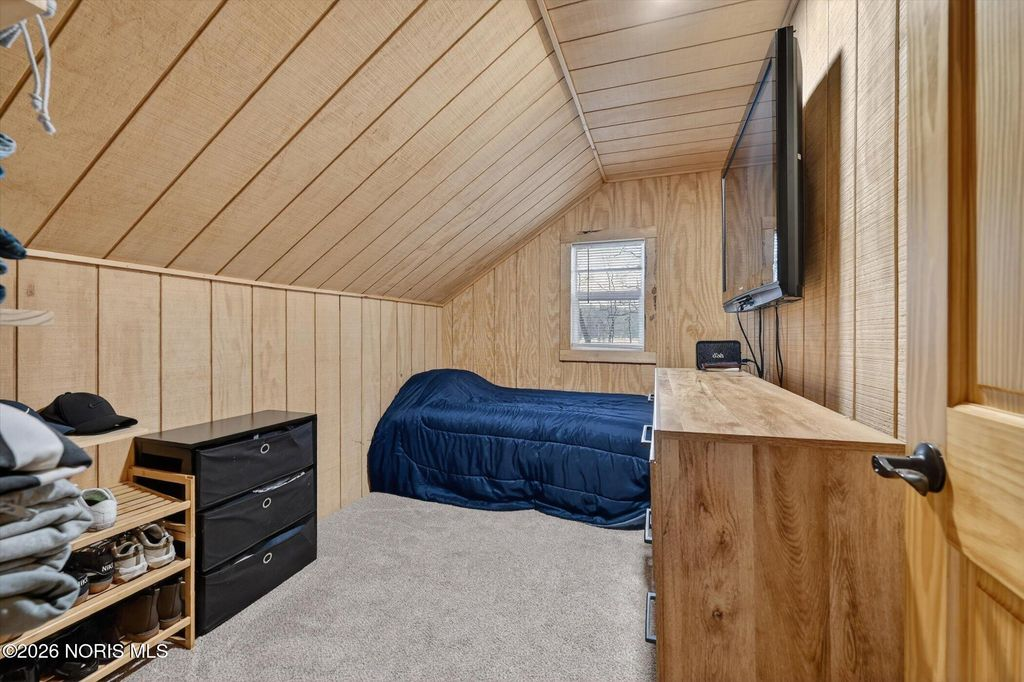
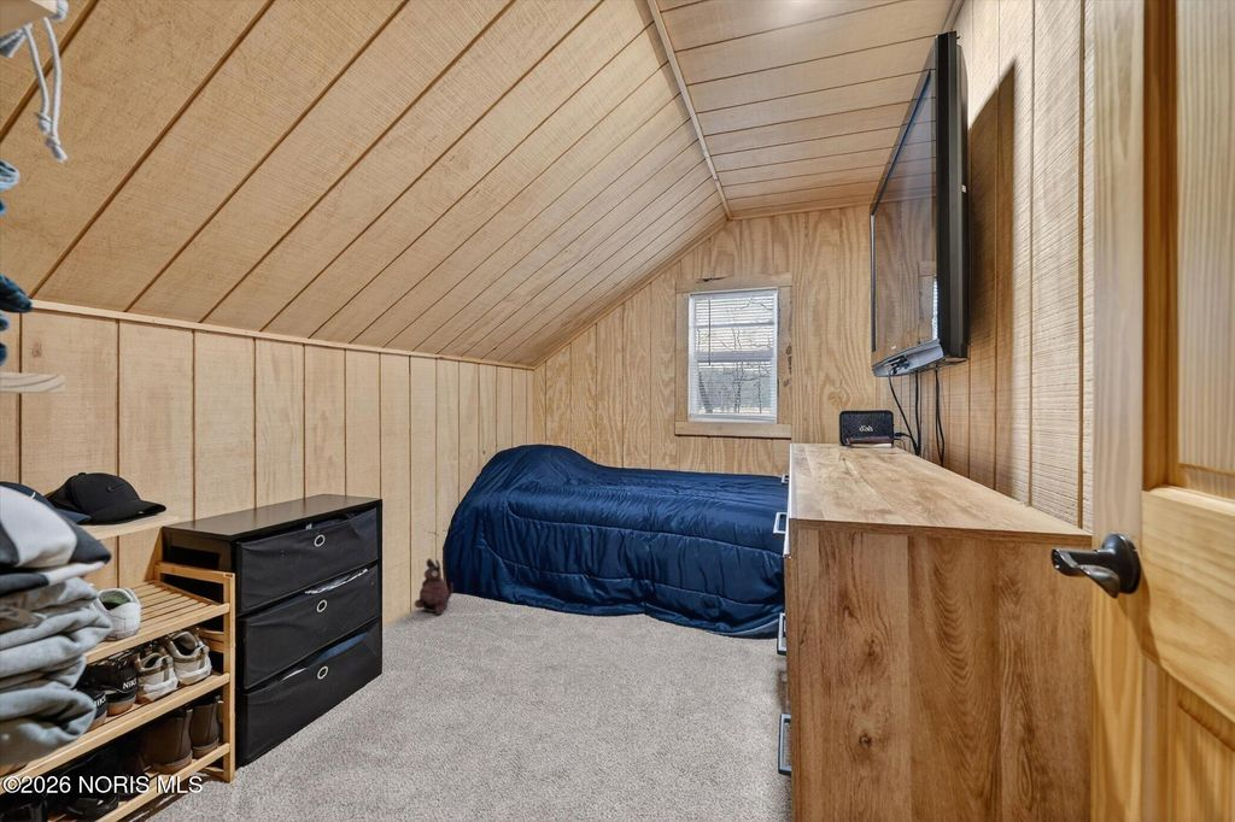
+ plush toy (438, 582)
